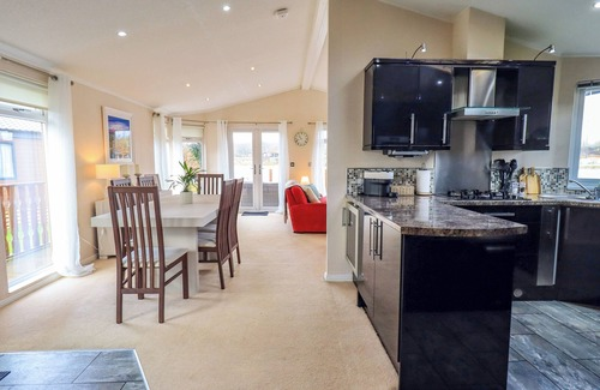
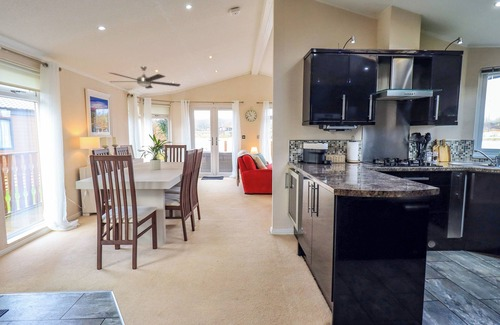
+ electric fan (144, 76)
